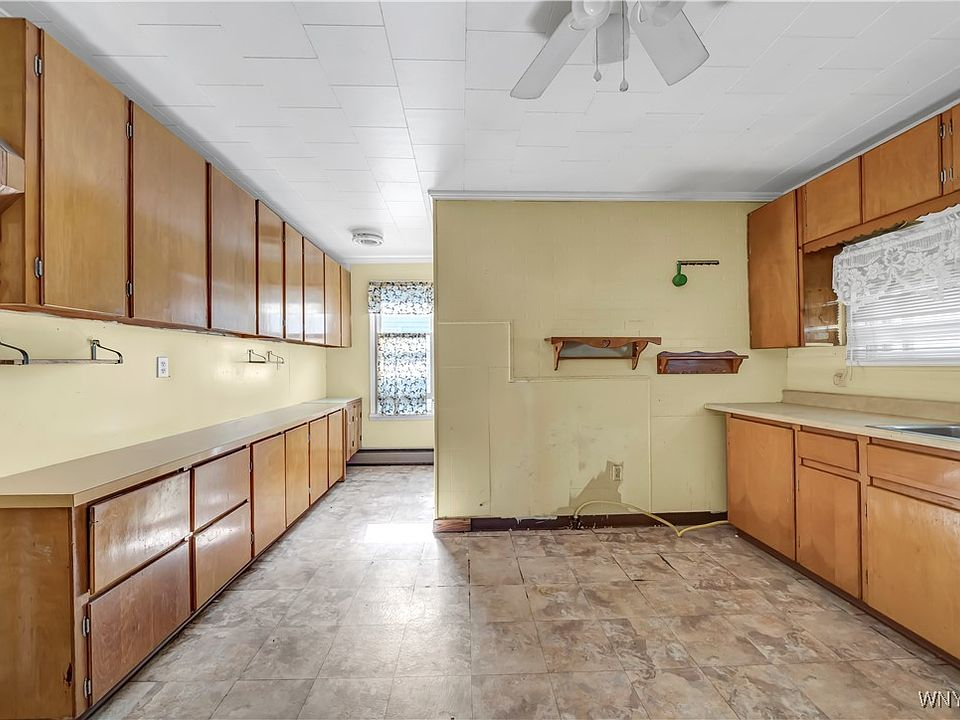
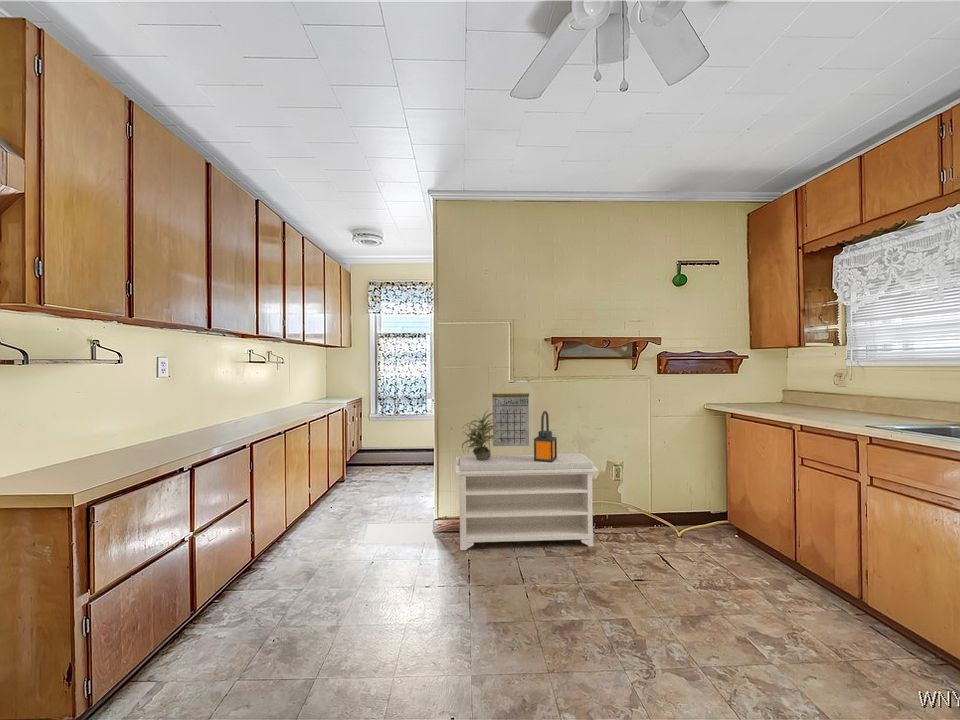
+ potted plant (483, 435)
+ lantern (545, 435)
+ calendar (510, 413)
+ bench (524, 498)
